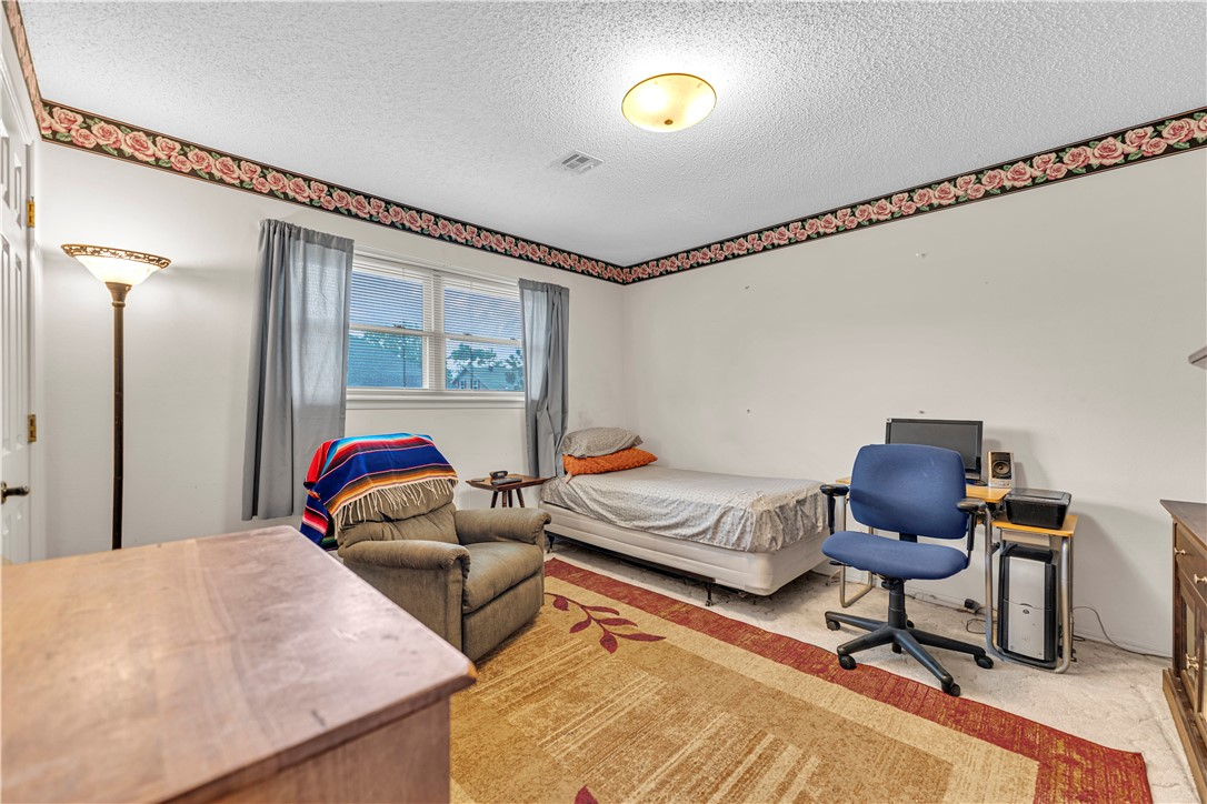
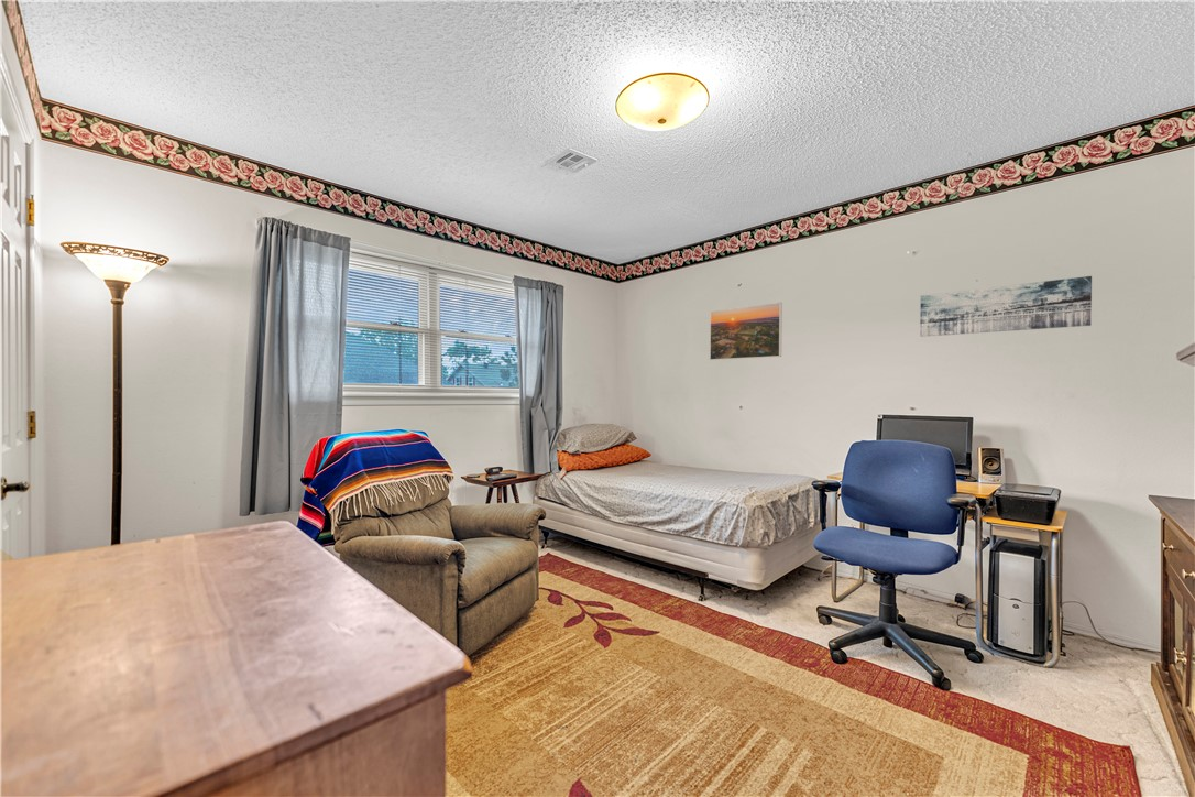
+ wall art (998, 308)
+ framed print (744, 332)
